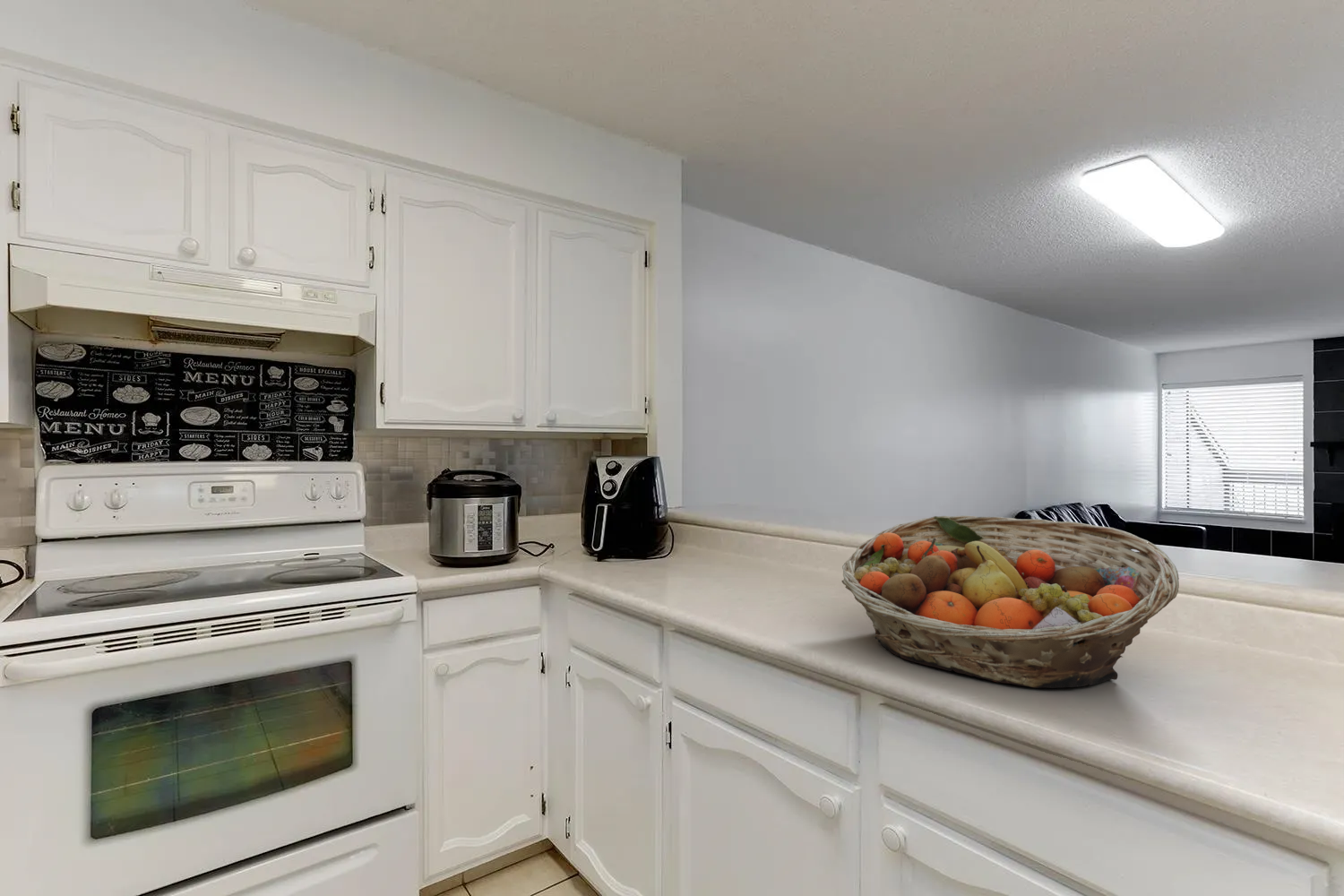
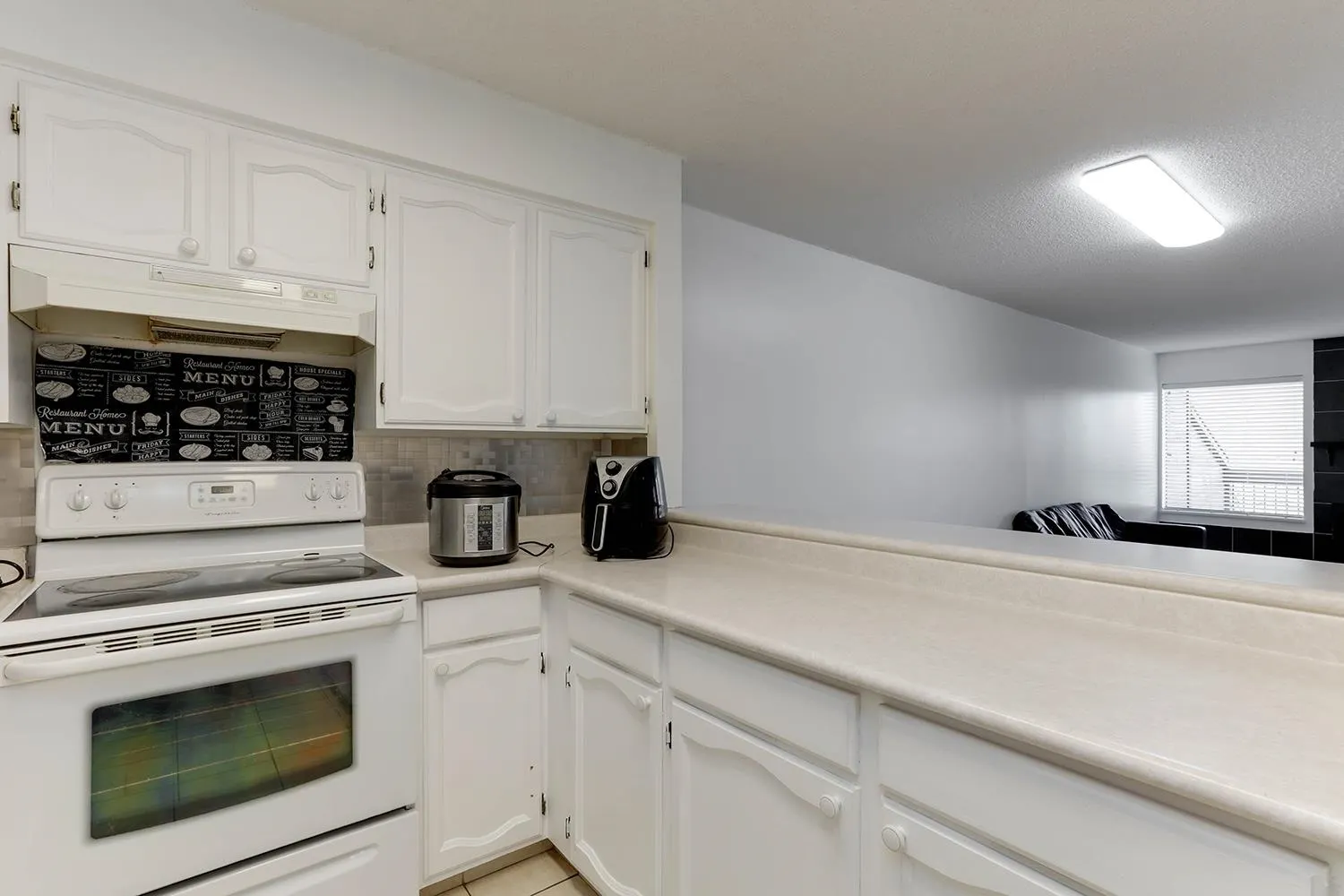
- fruit basket (990, 588)
